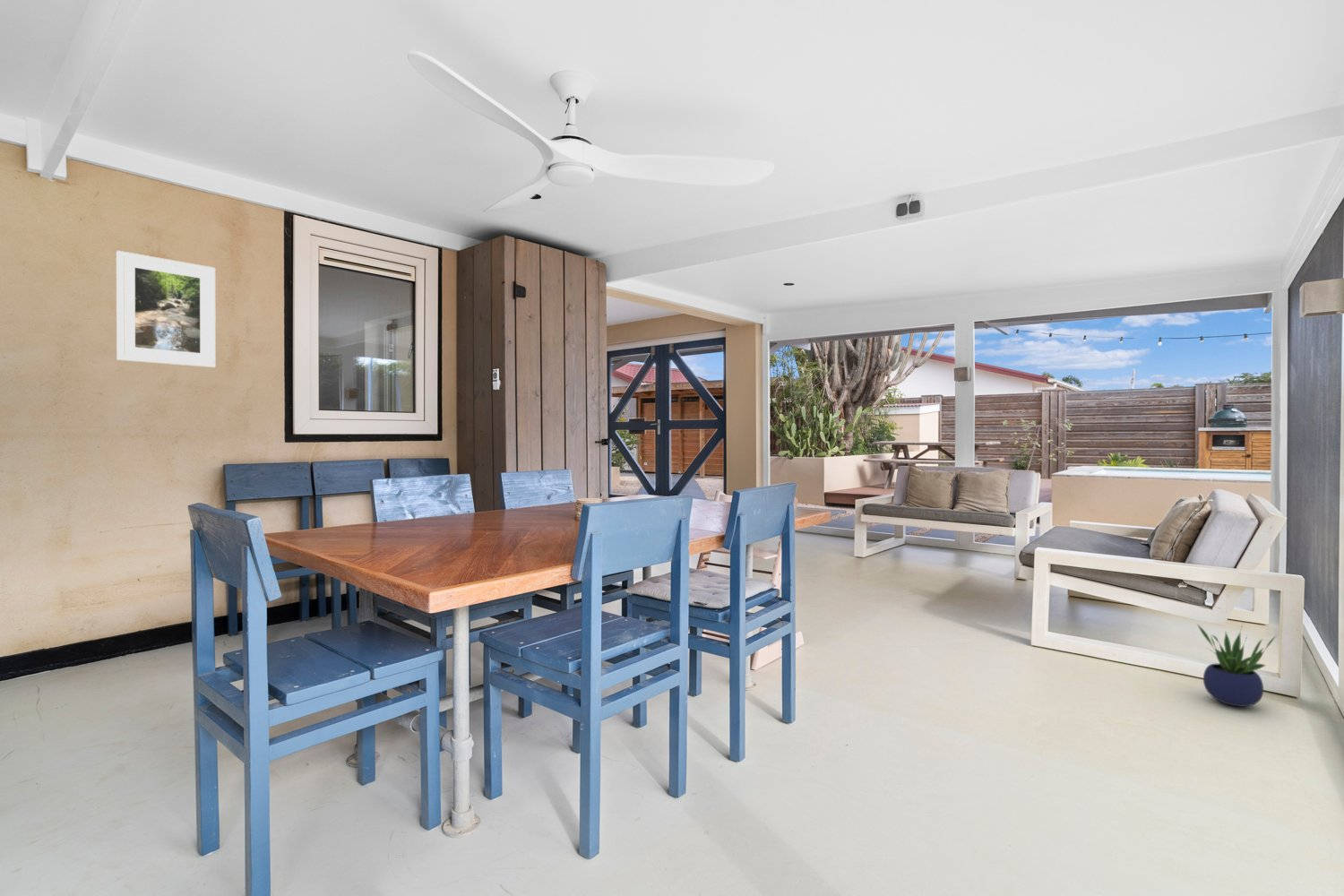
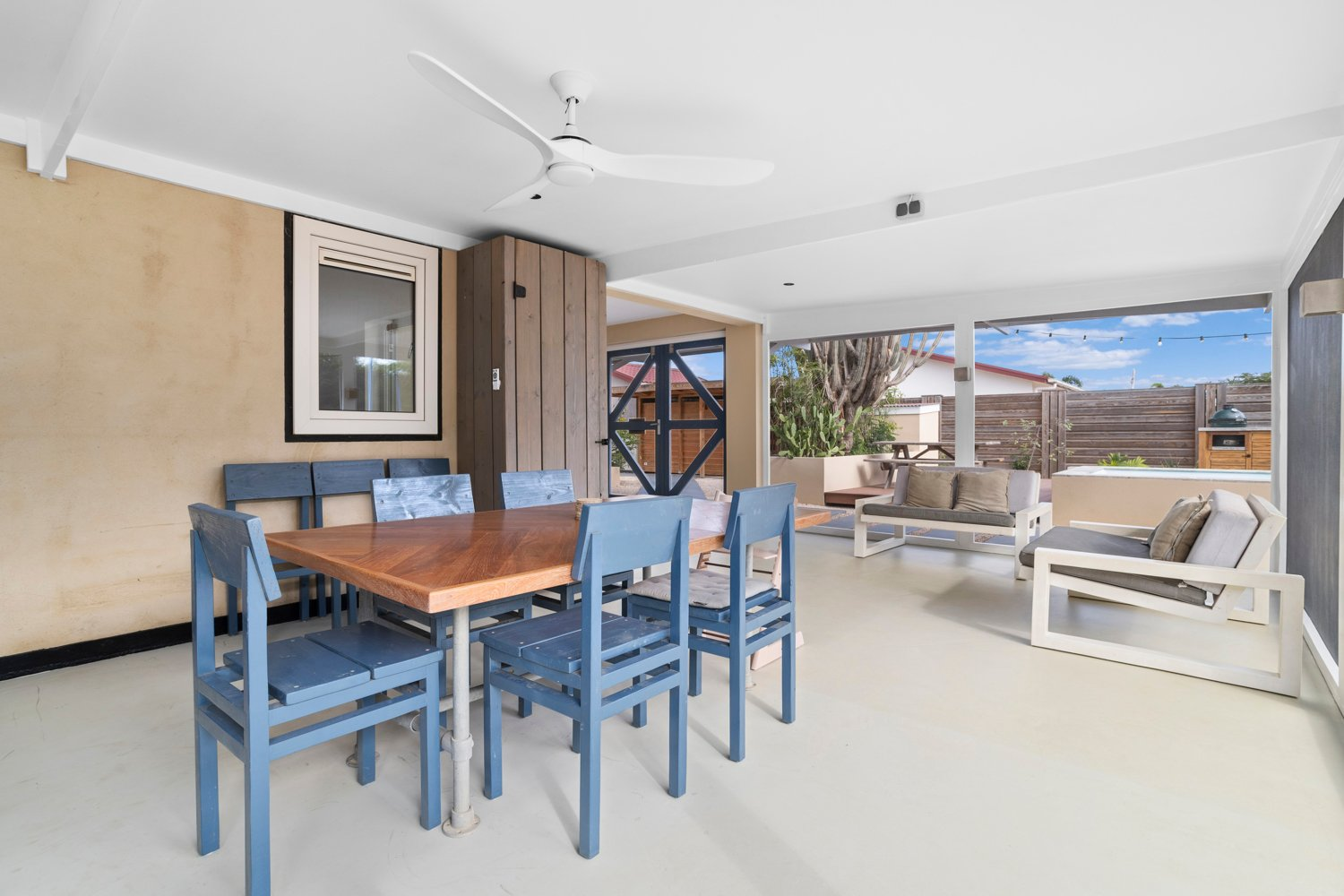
- potted plant (1238, 666)
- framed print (168, 311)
